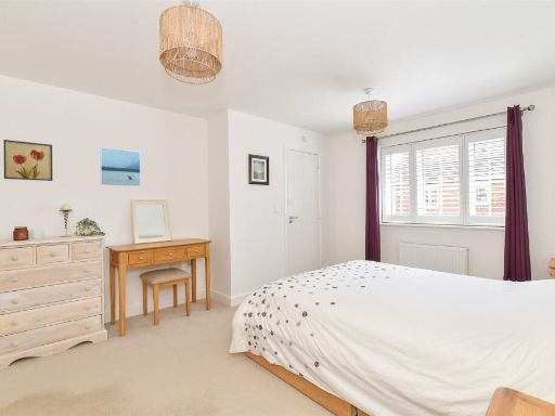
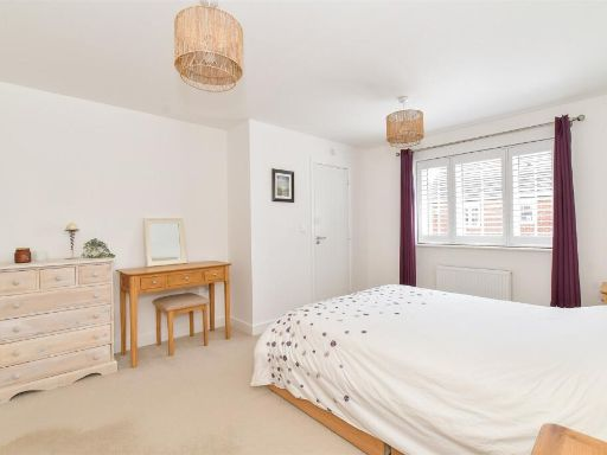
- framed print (120, 167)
- wall art (28, 160)
